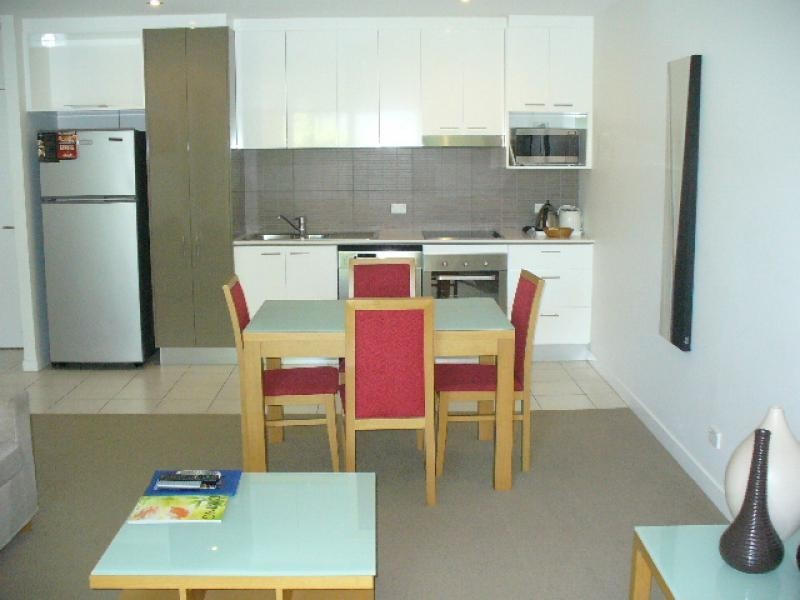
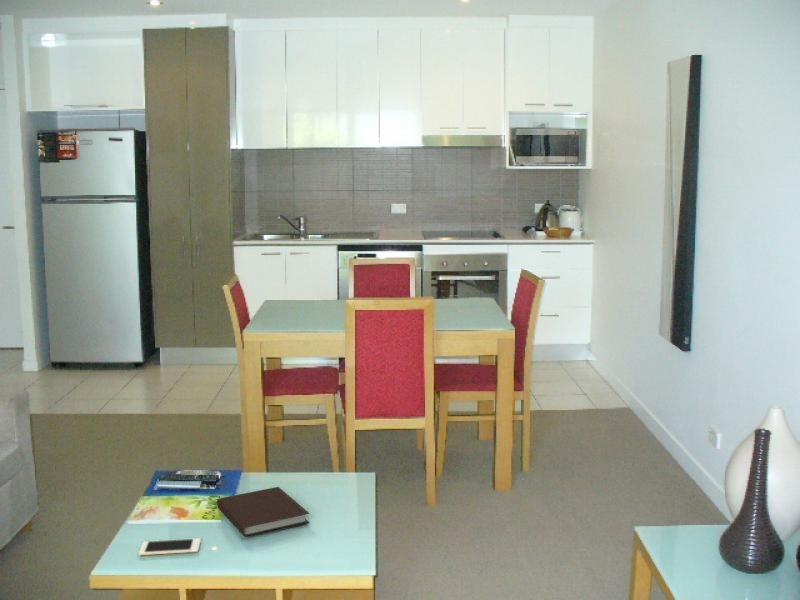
+ cell phone (170, 546)
+ notebook (262, 510)
